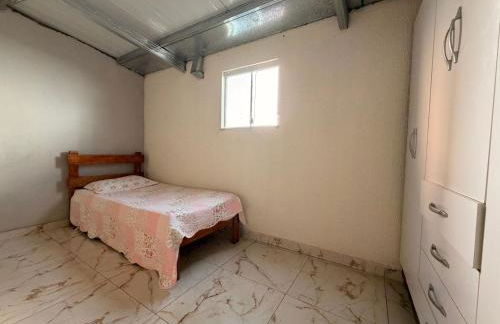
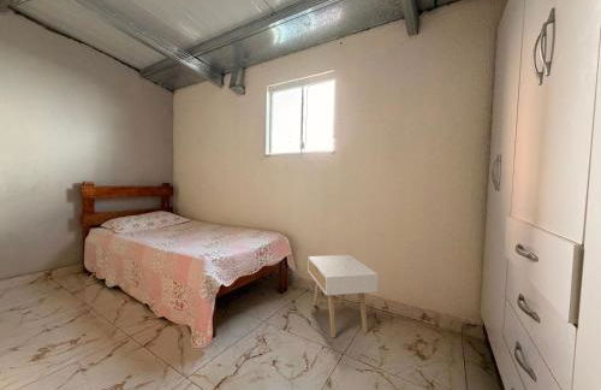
+ nightstand (338, 291)
